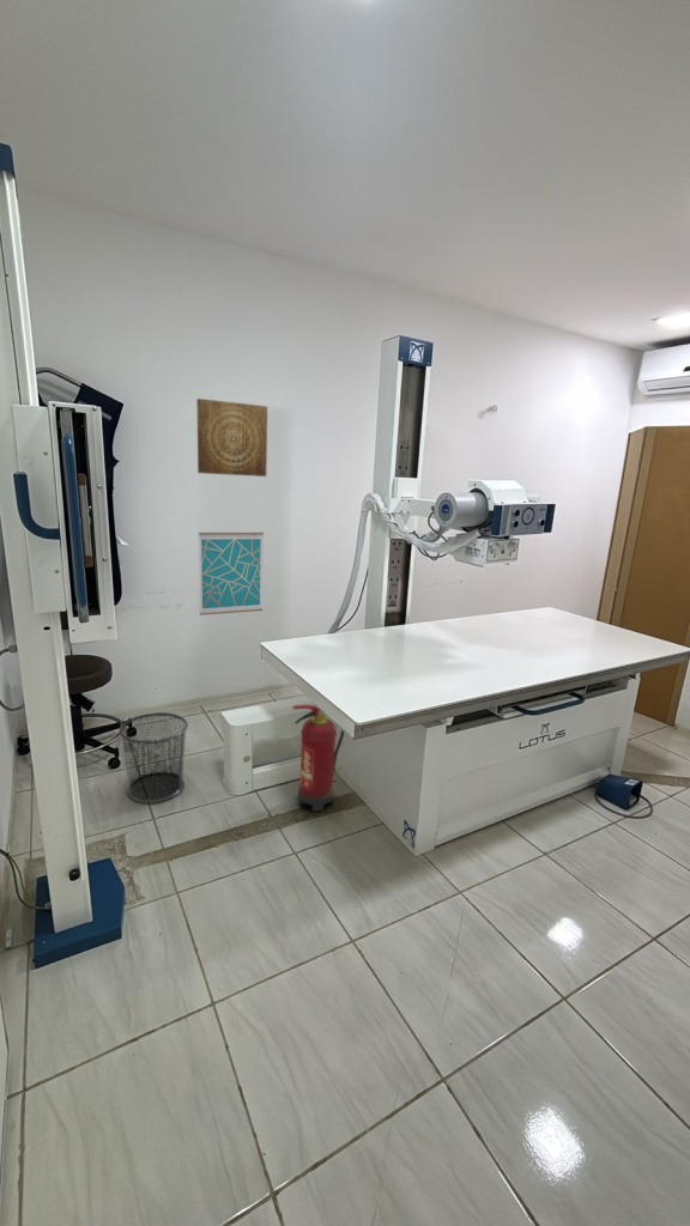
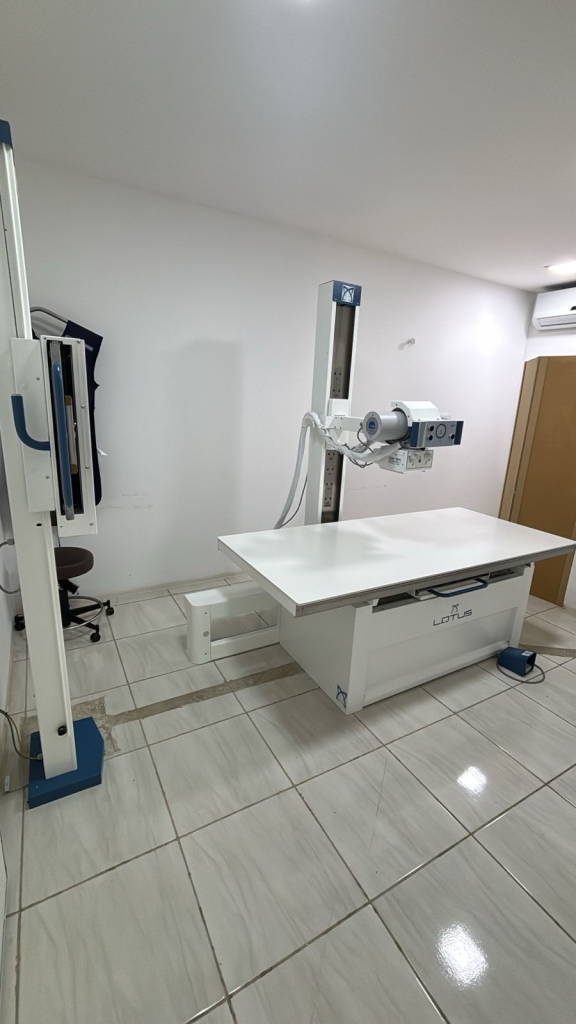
- waste bin (155, 757)
- fire extinguisher (320, 752)
- wall art (231, 572)
- wall art (232, 438)
